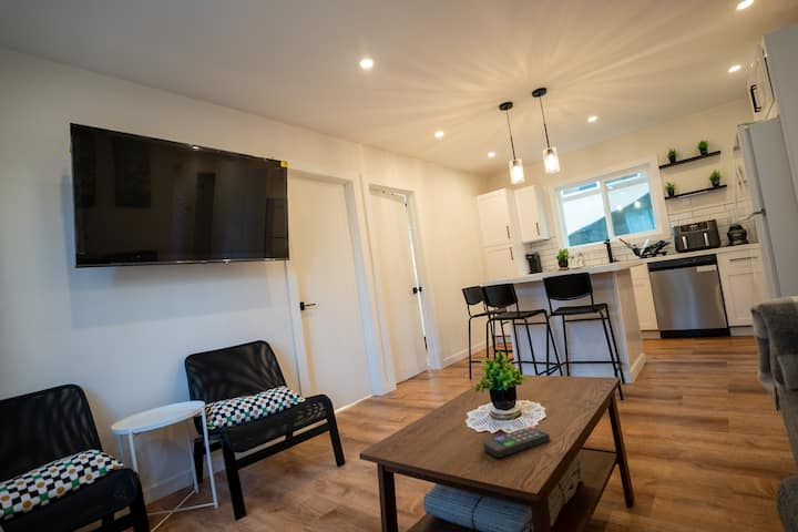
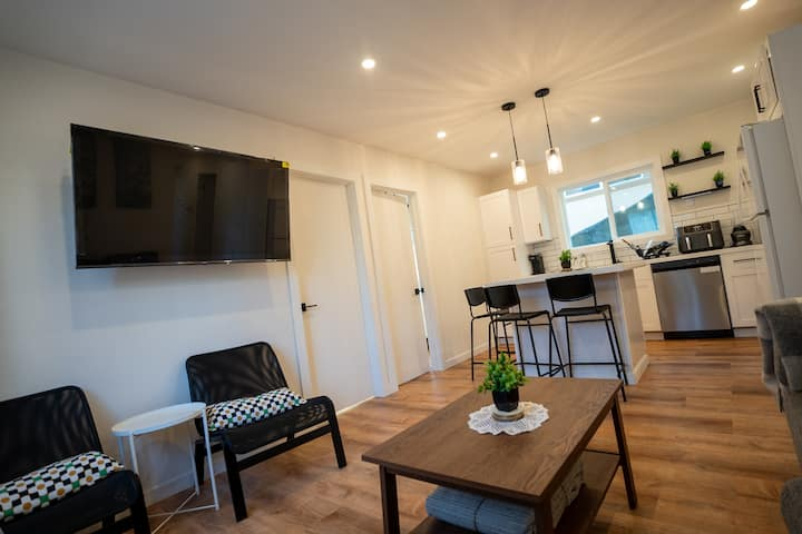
- remote control (515, 440)
